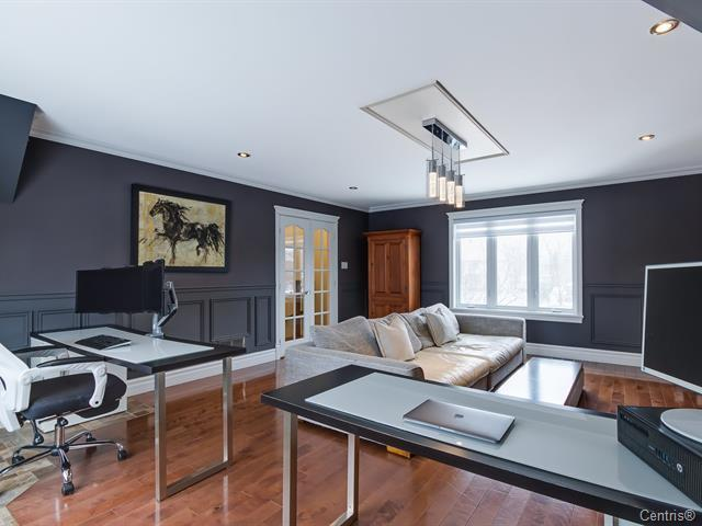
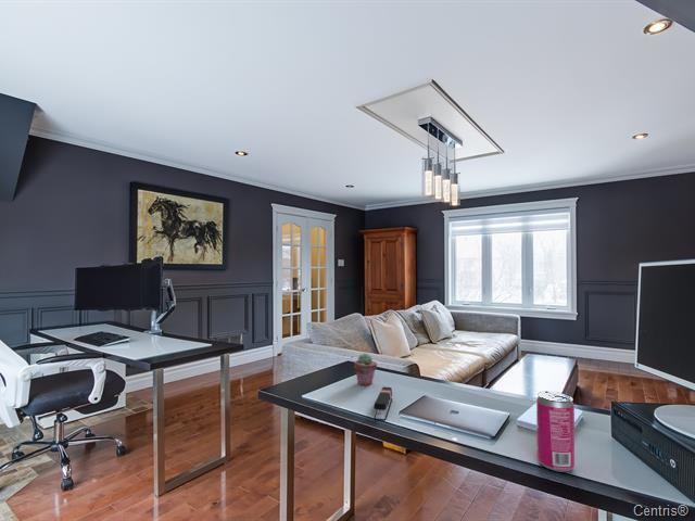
+ stapler (383, 401)
+ beverage can (555, 430)
+ notepad (535, 417)
+ potted succulent (365, 368)
